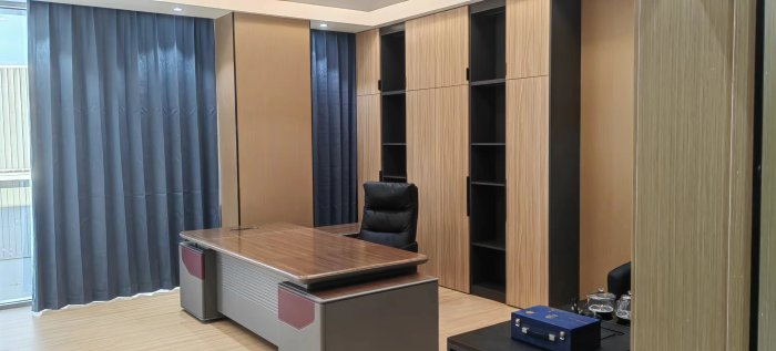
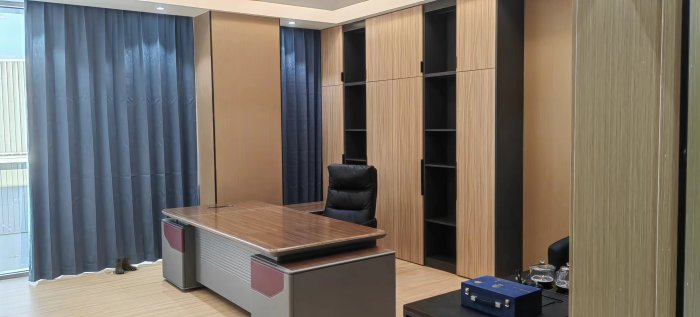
+ boots (123, 265)
